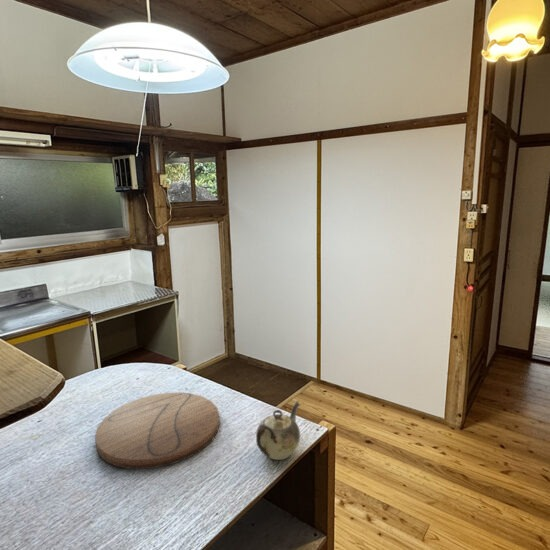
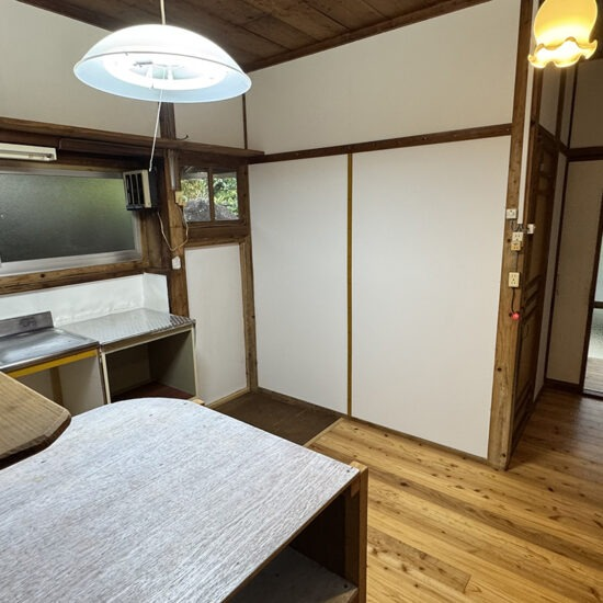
- cutting board (160, 425)
- teapot (280, 429)
